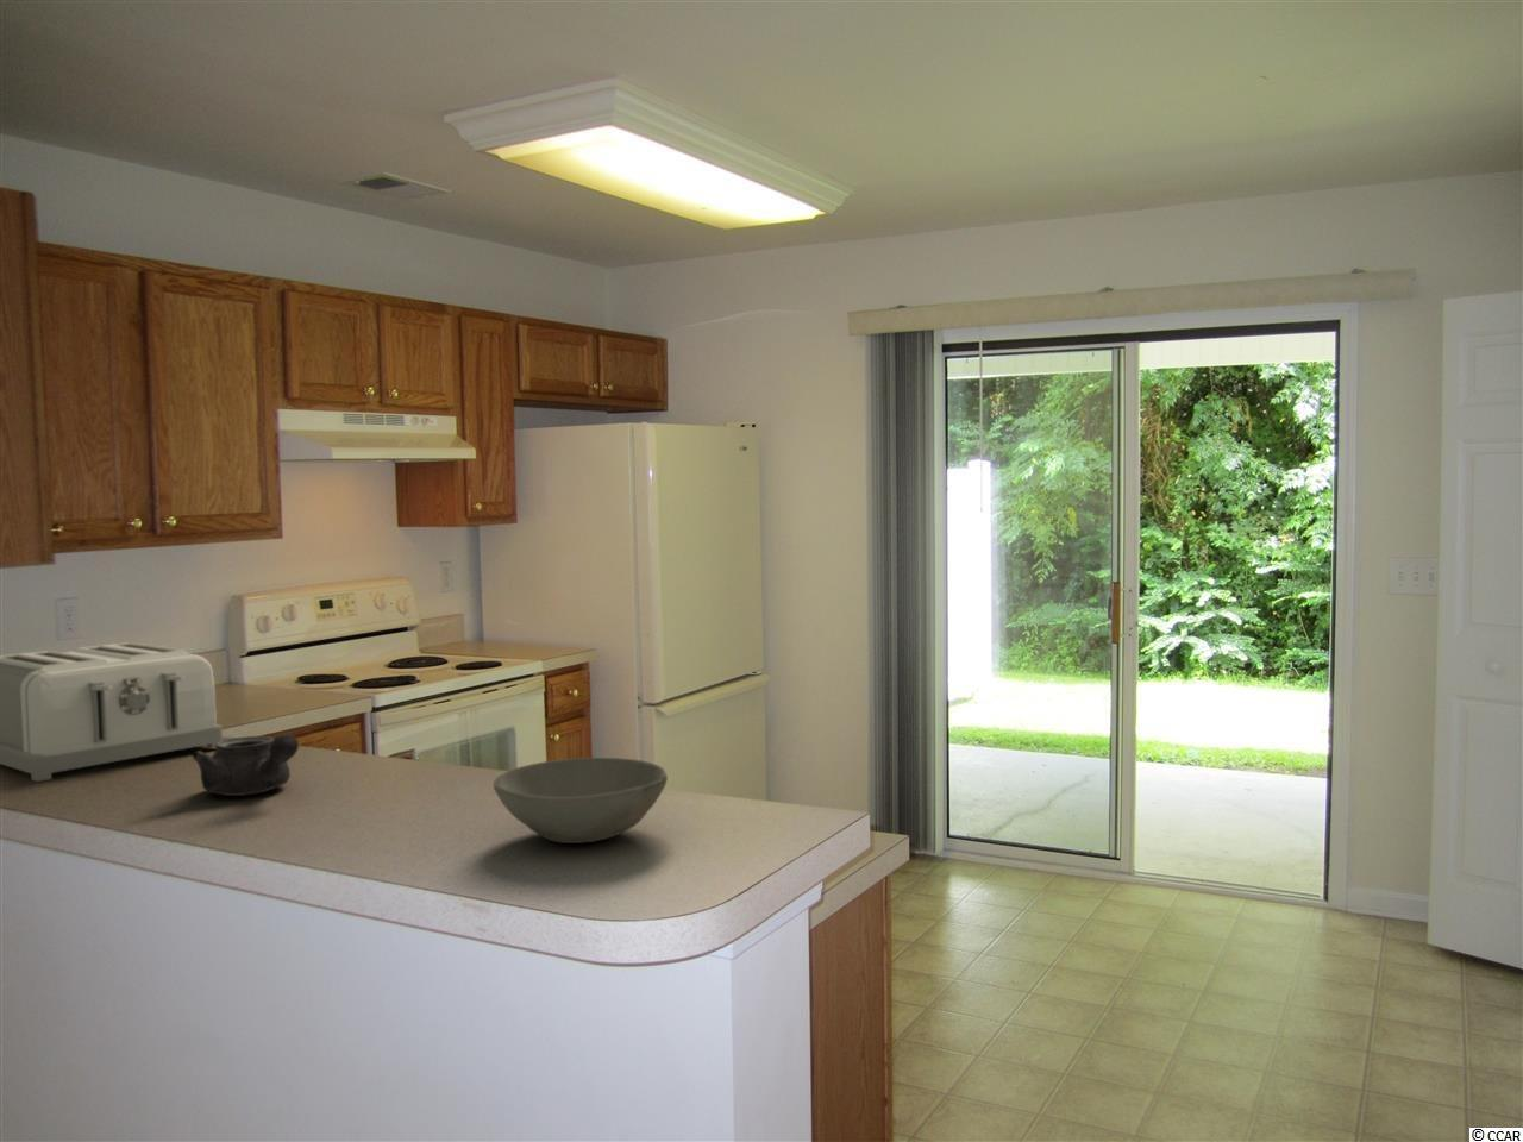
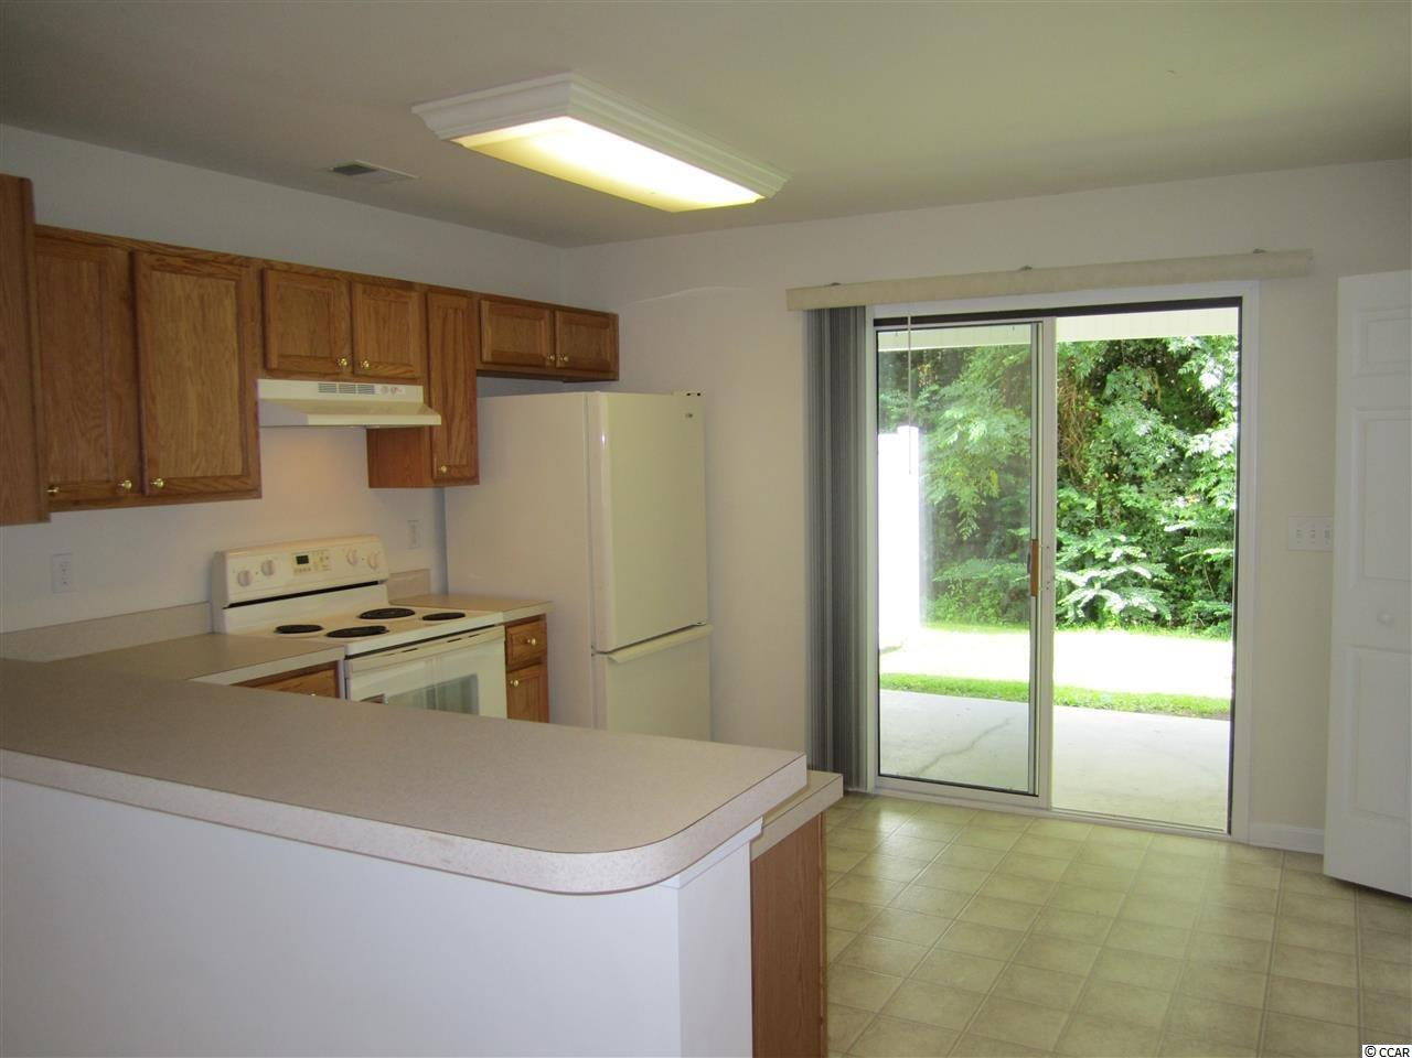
- teapot (252, 762)
- bowl (579, 804)
- toaster (96, 703)
